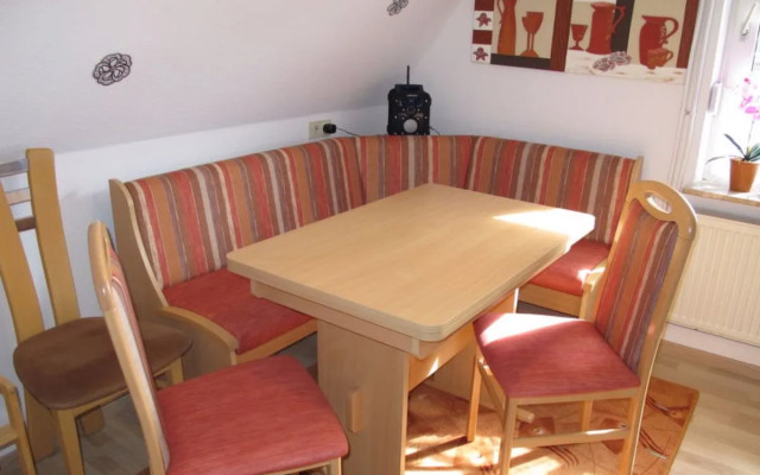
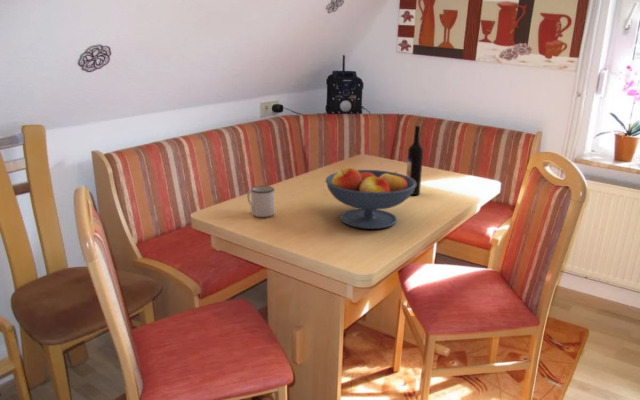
+ fruit bowl (369, 193)
+ wine bottle (415, 158)
+ mug (259, 200)
